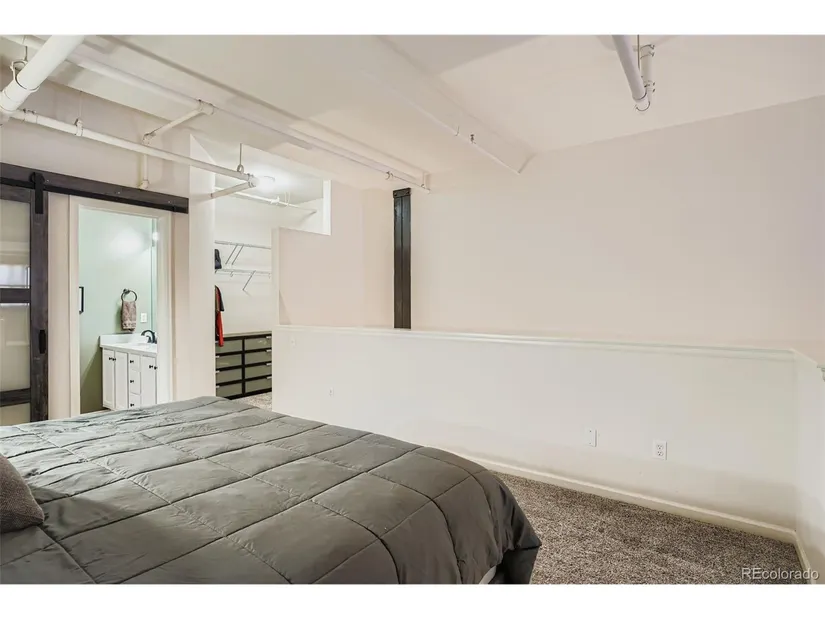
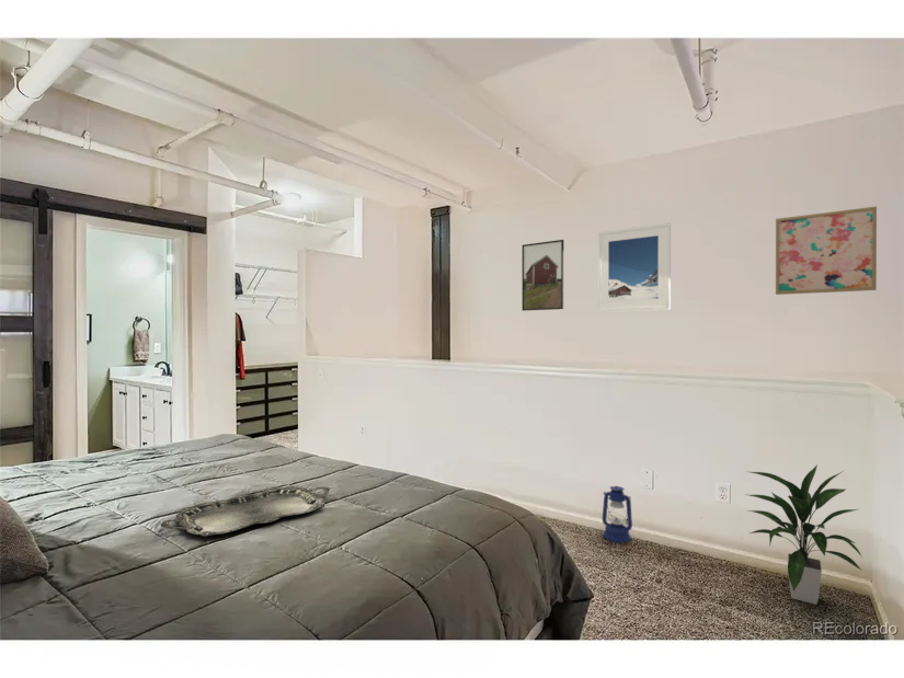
+ serving tray (253, 507)
+ wall art (823, 252)
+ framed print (542, 276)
+ lantern (616, 513)
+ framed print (632, 268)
+ indoor plant (801, 530)
